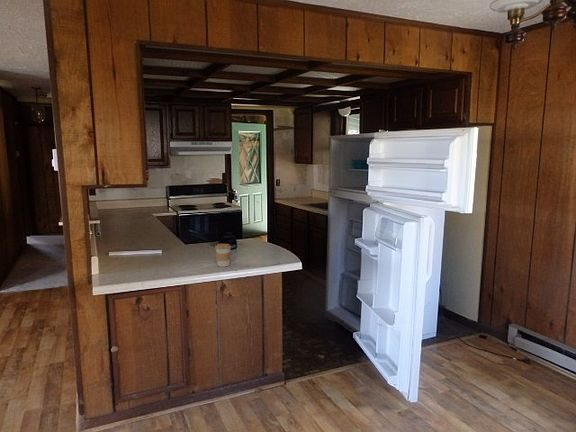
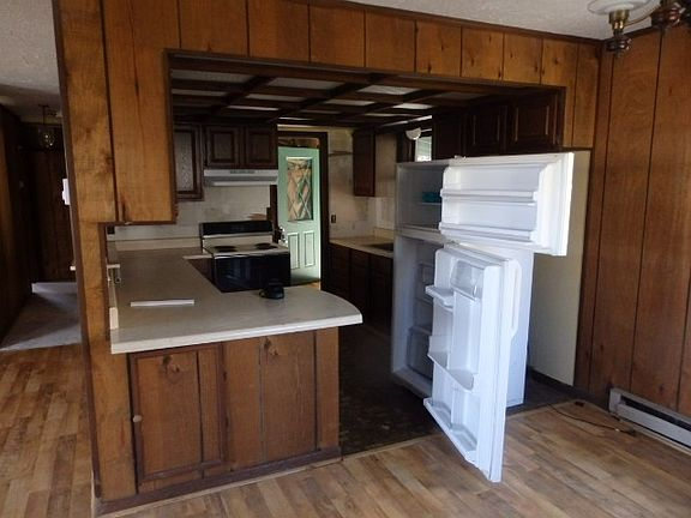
- coffee cup (223, 254)
